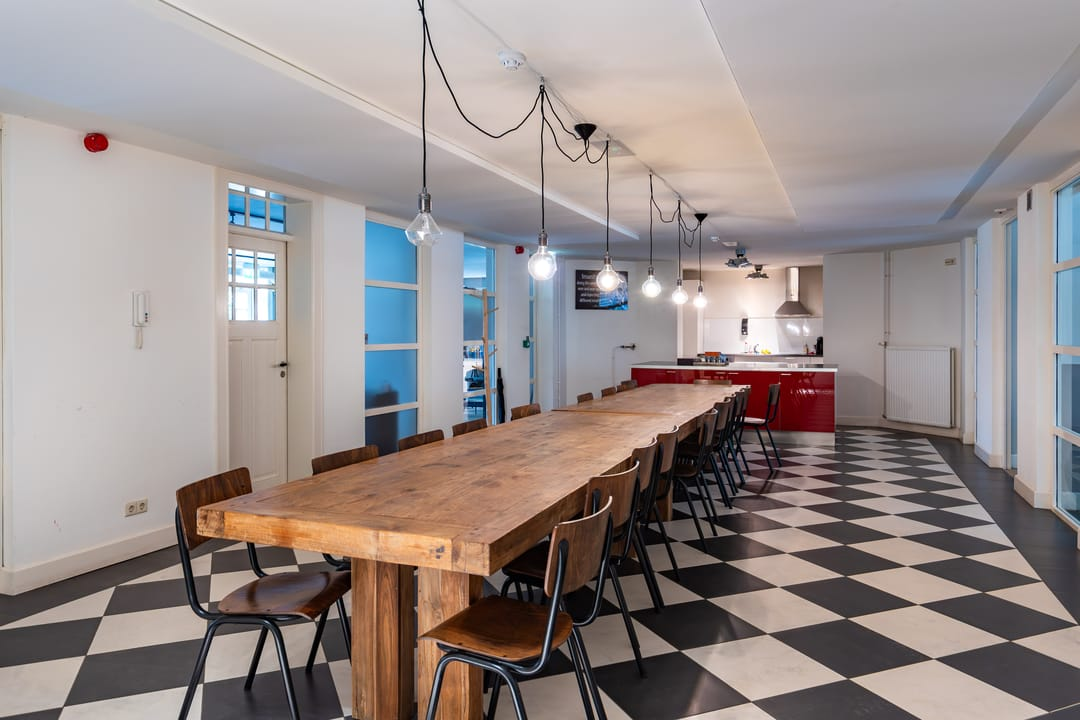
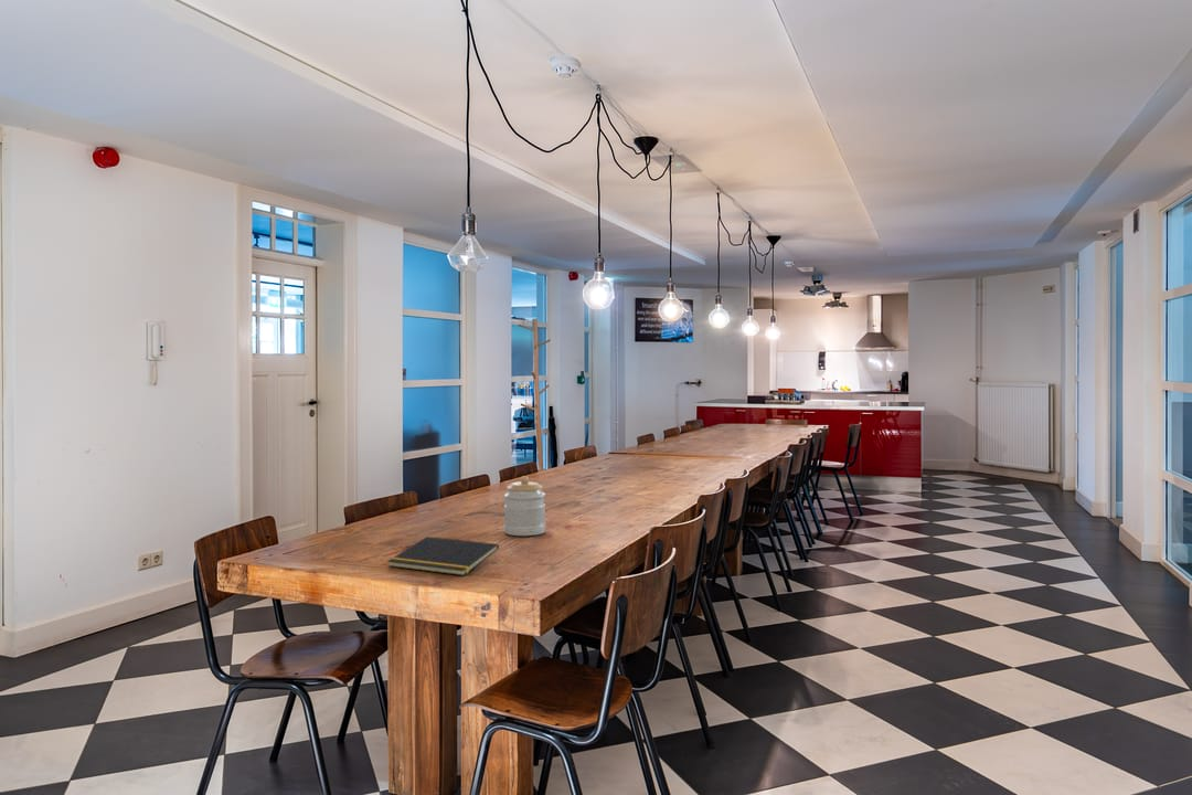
+ notepad (444, 554)
+ jar (524, 504)
